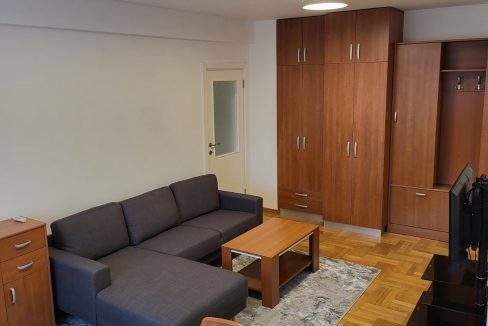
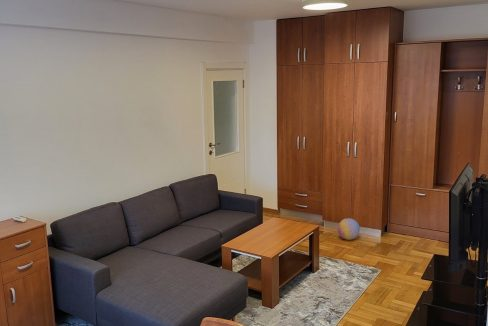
+ ball (348, 228)
